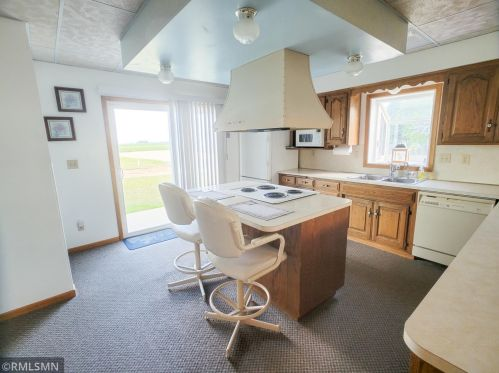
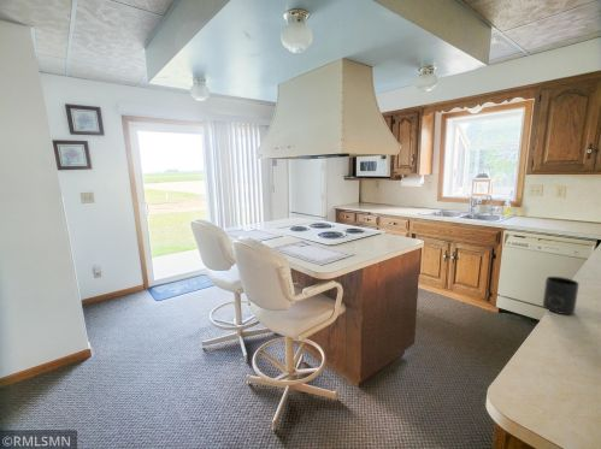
+ mug (561, 294)
